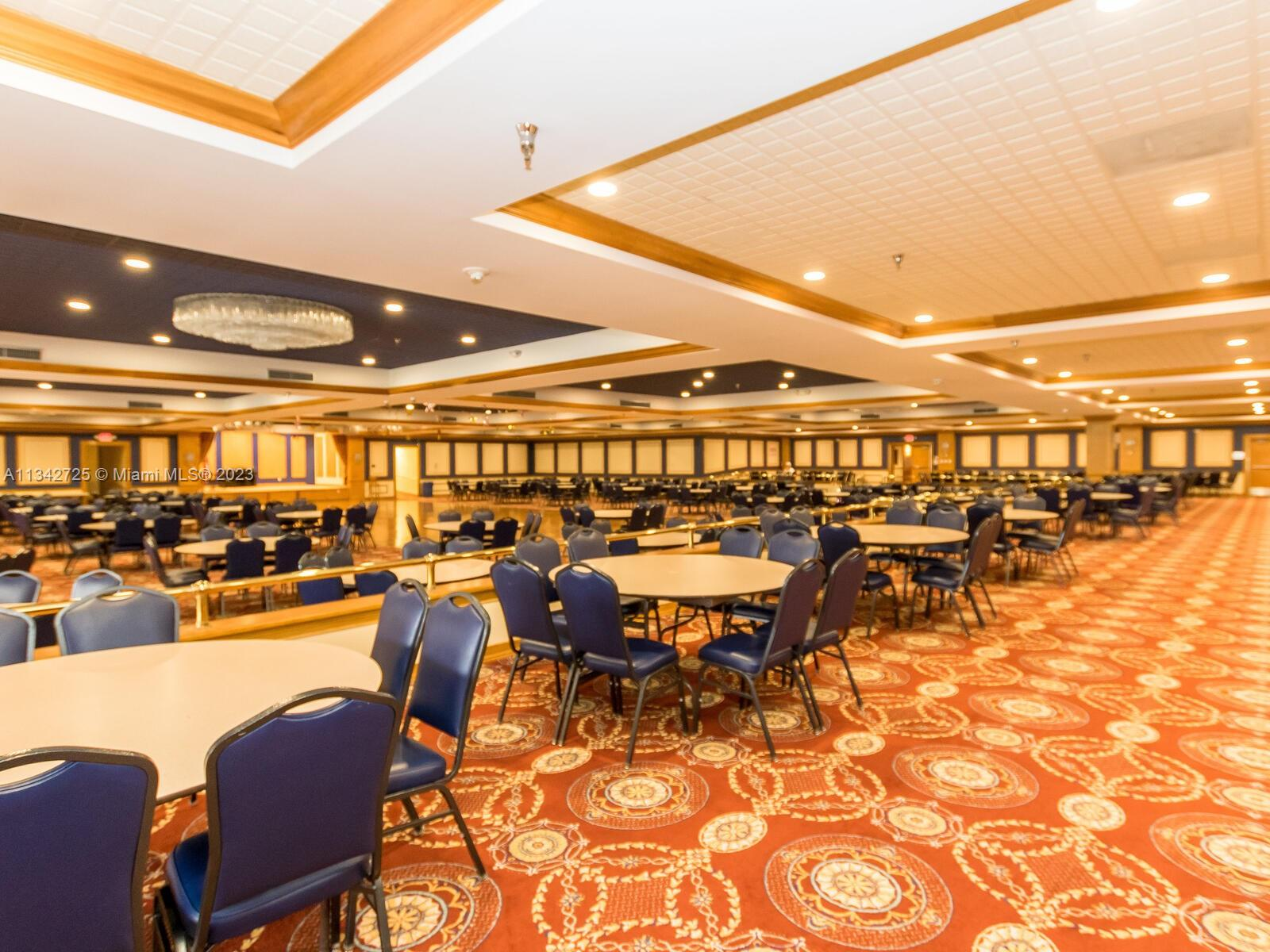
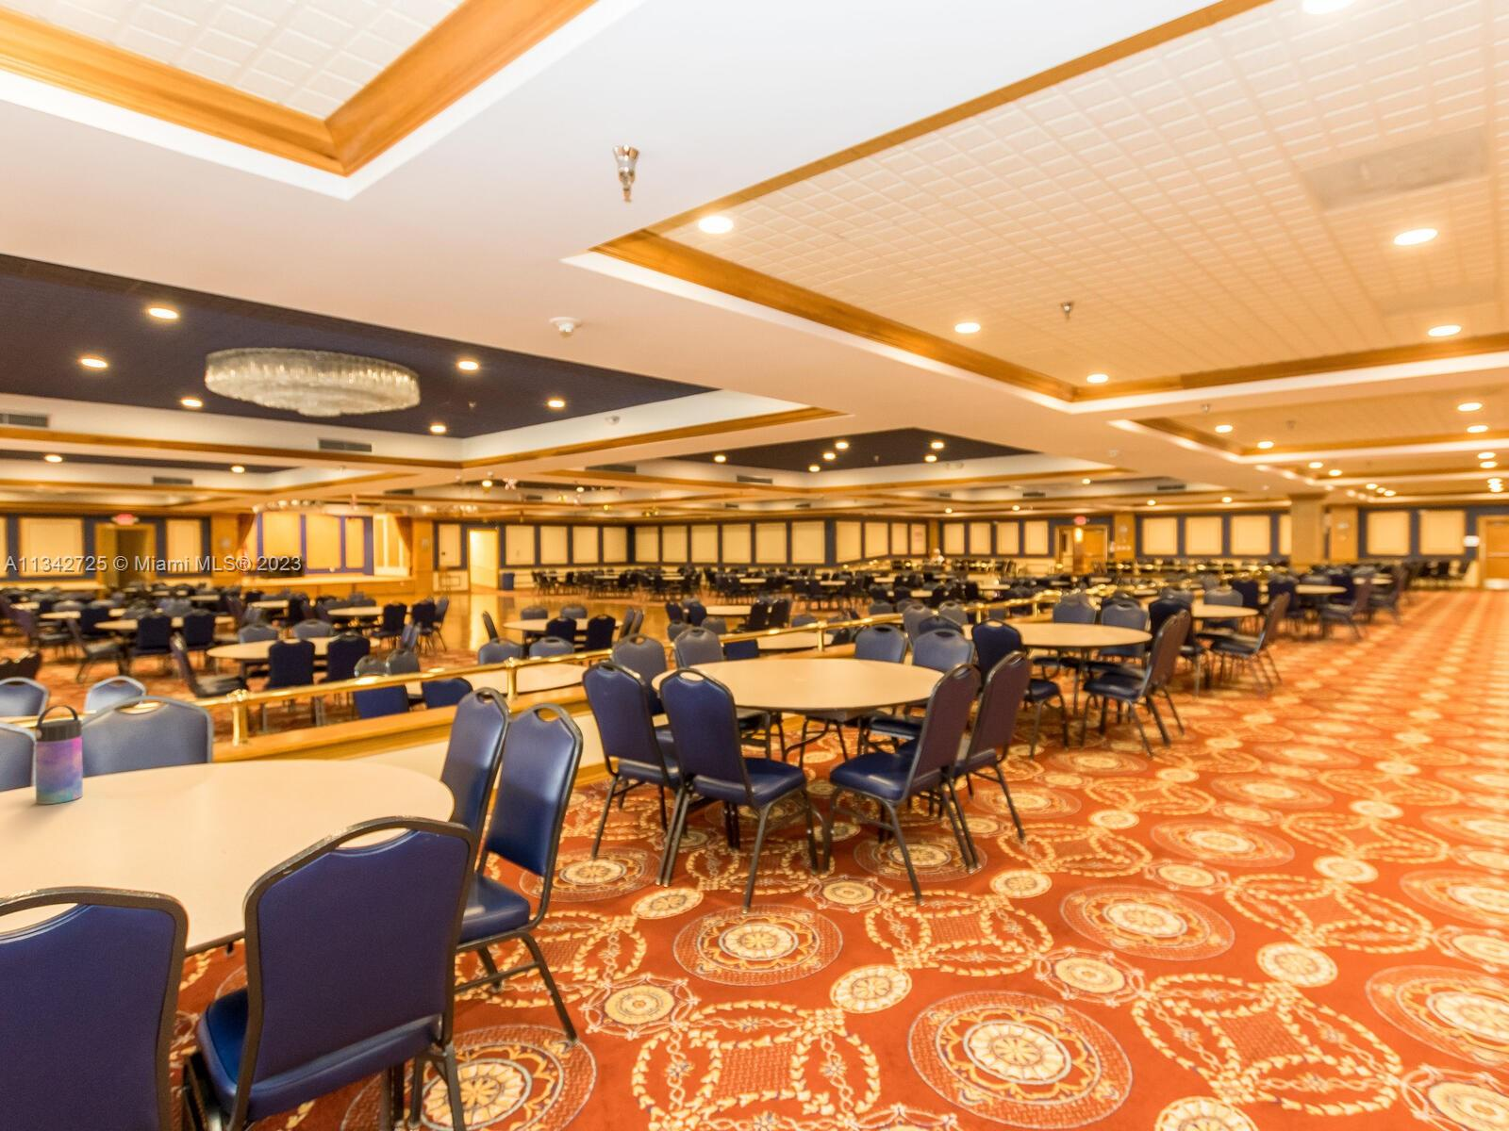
+ water bottle (58, 751)
